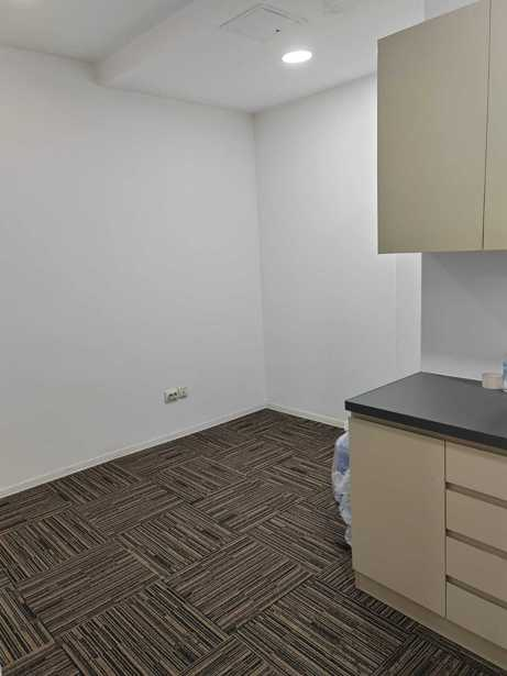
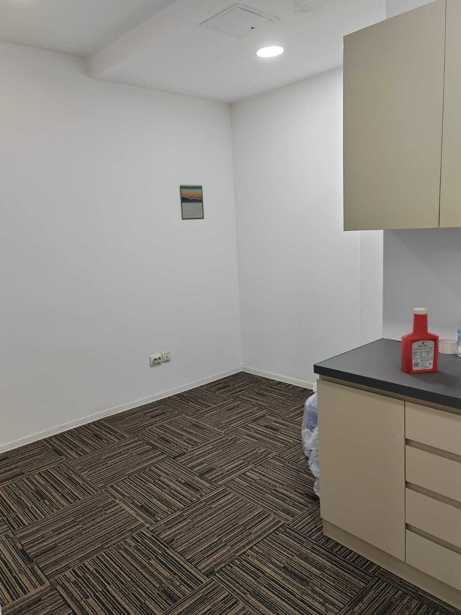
+ soap bottle (420, 339)
+ calendar (192, 201)
